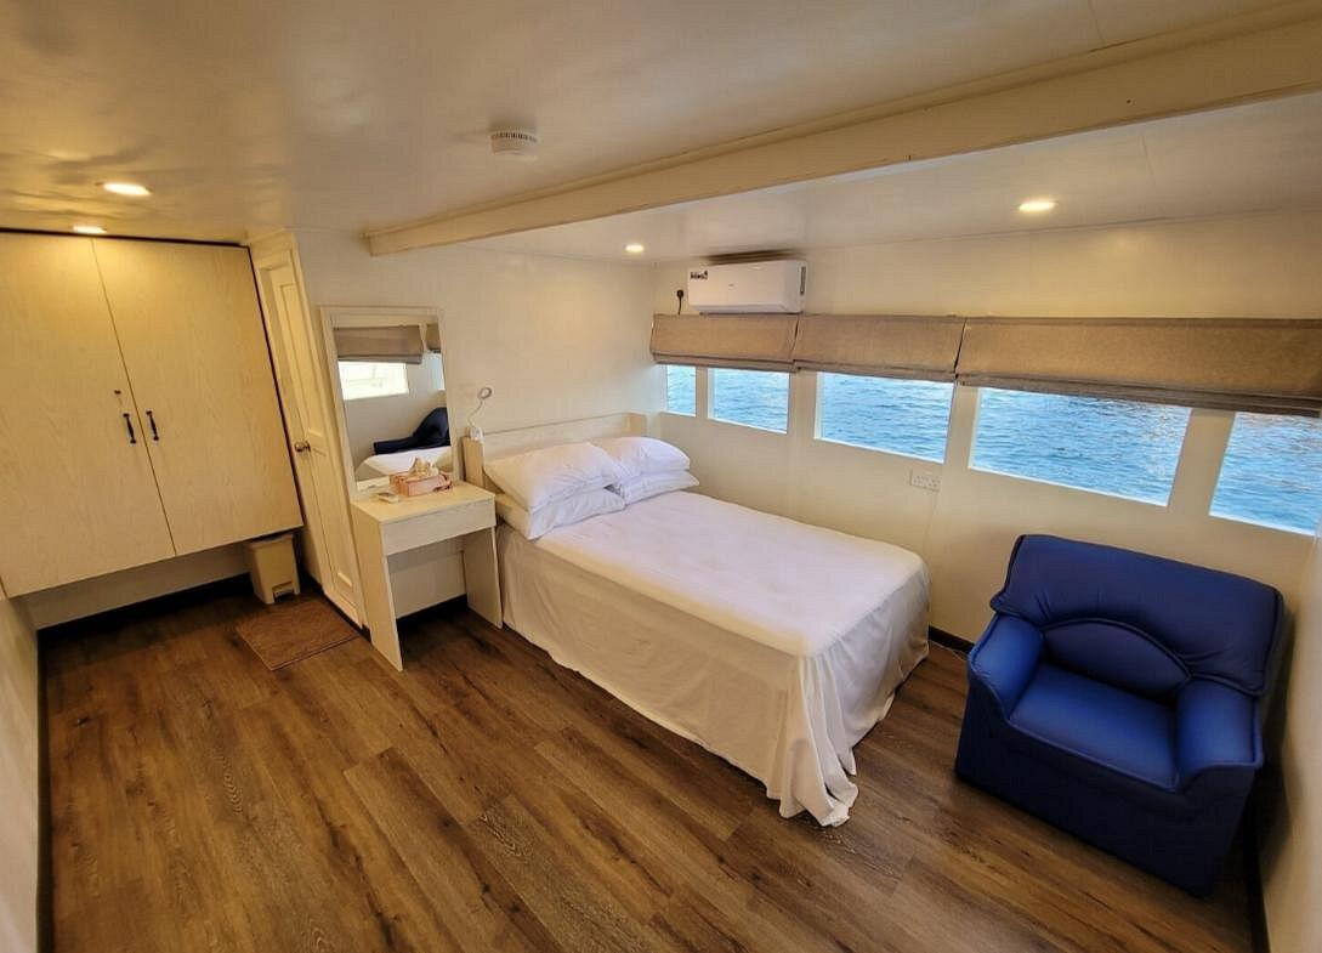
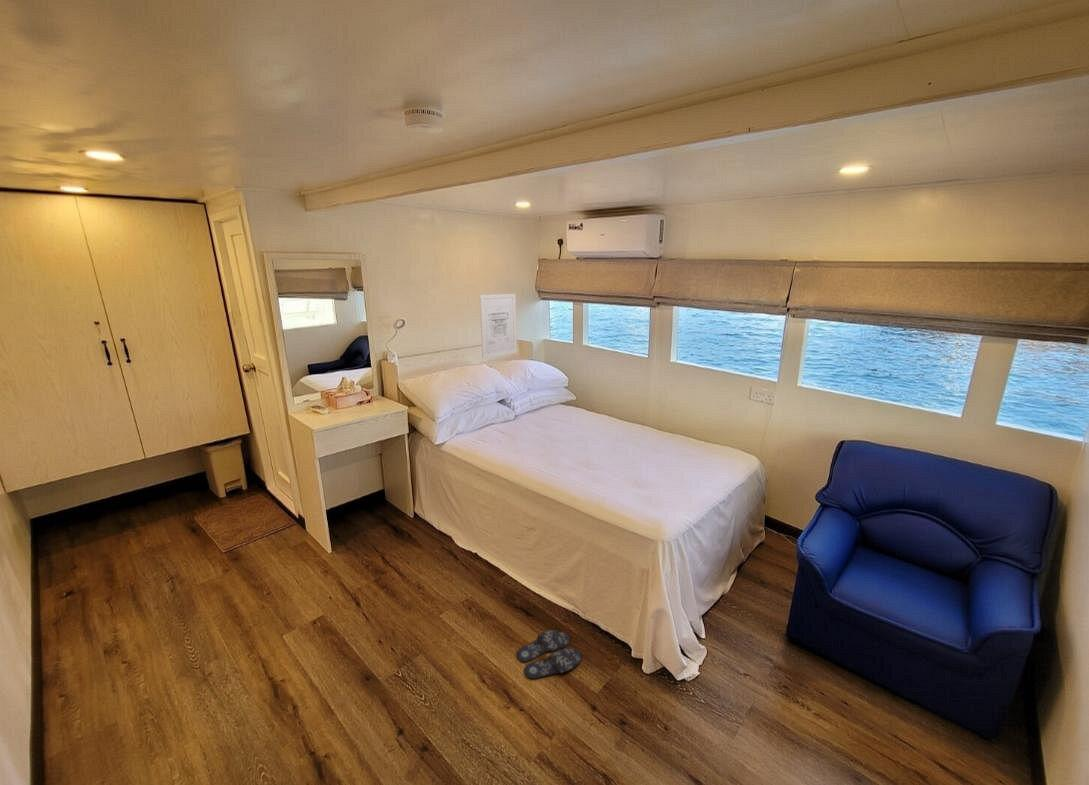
+ wall art (499, 325)
+ slippers (548, 651)
